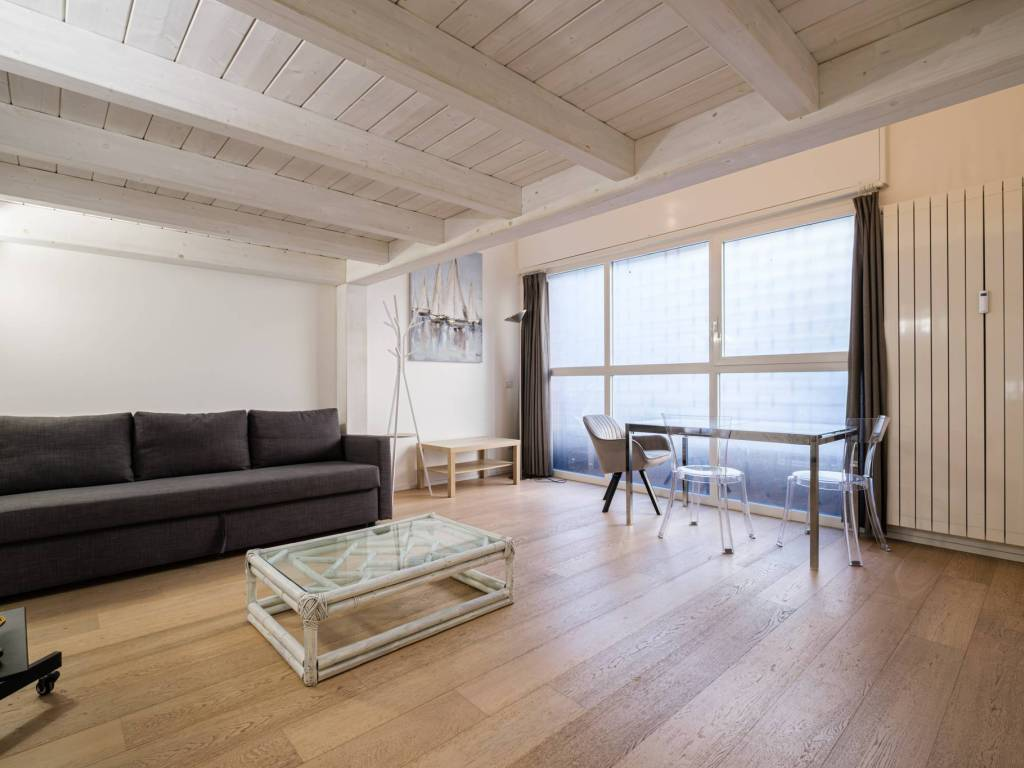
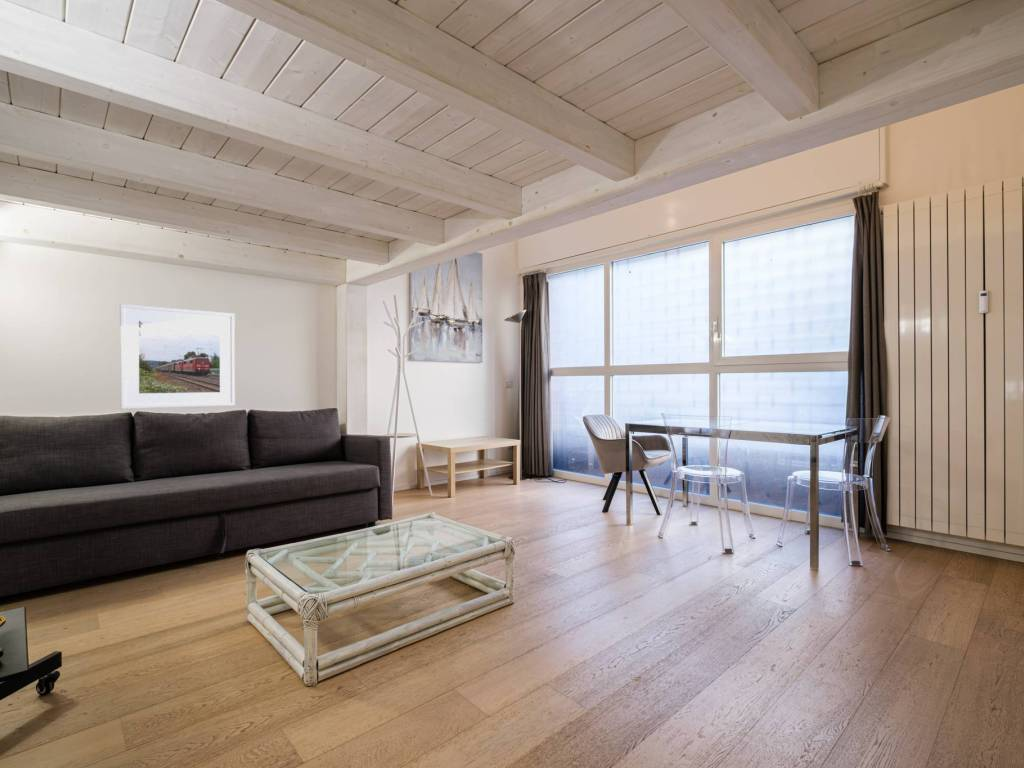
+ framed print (181, 358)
